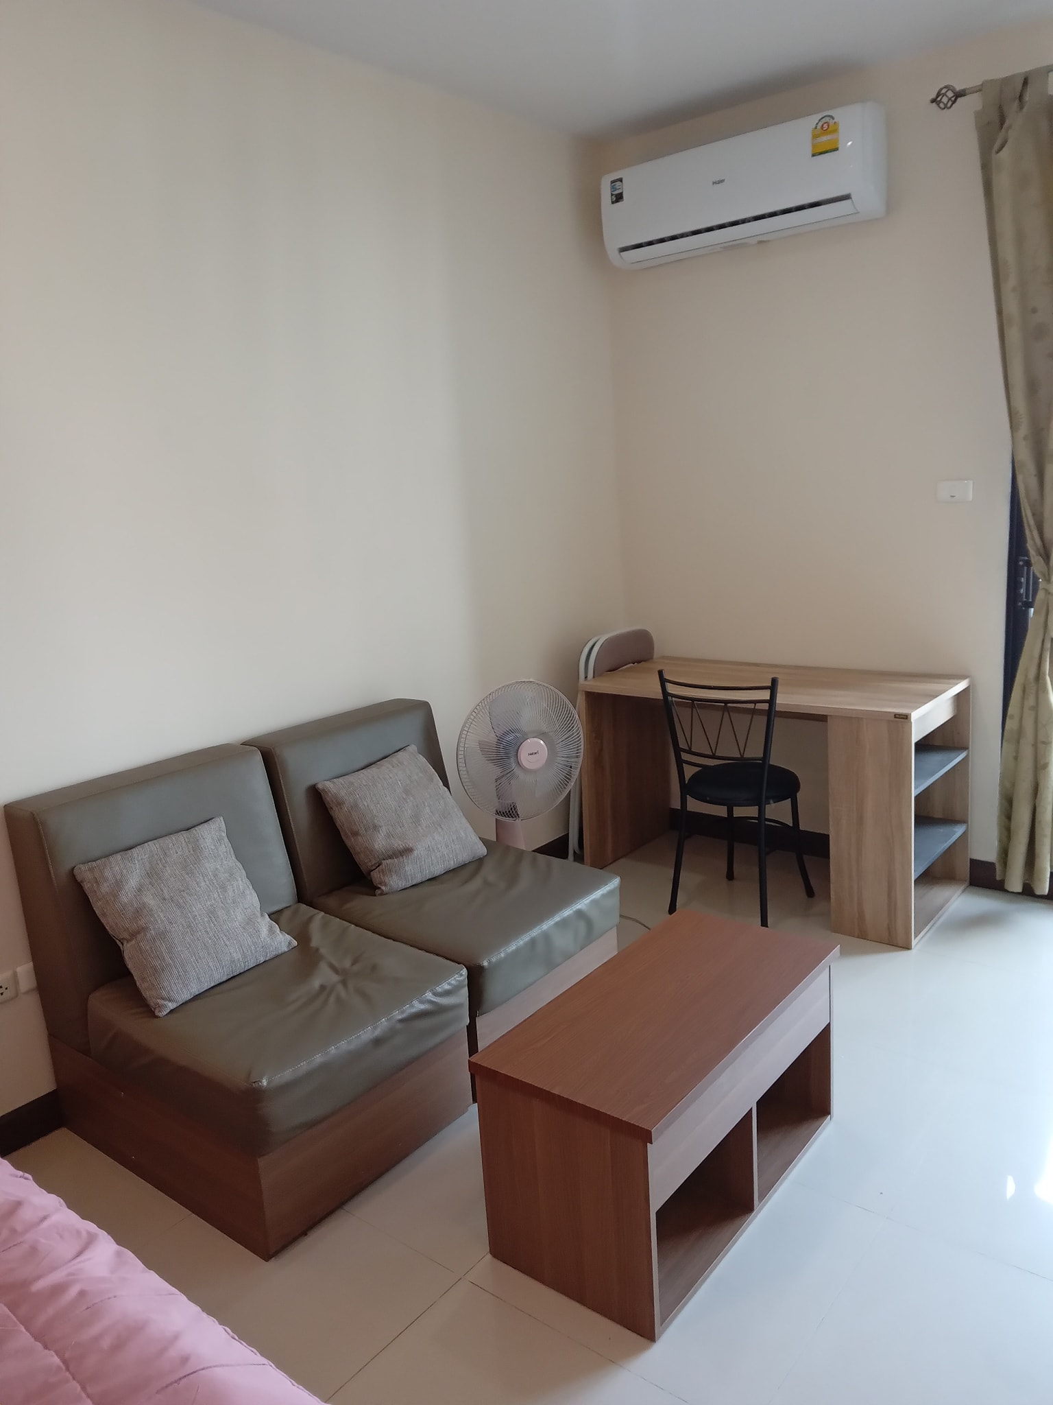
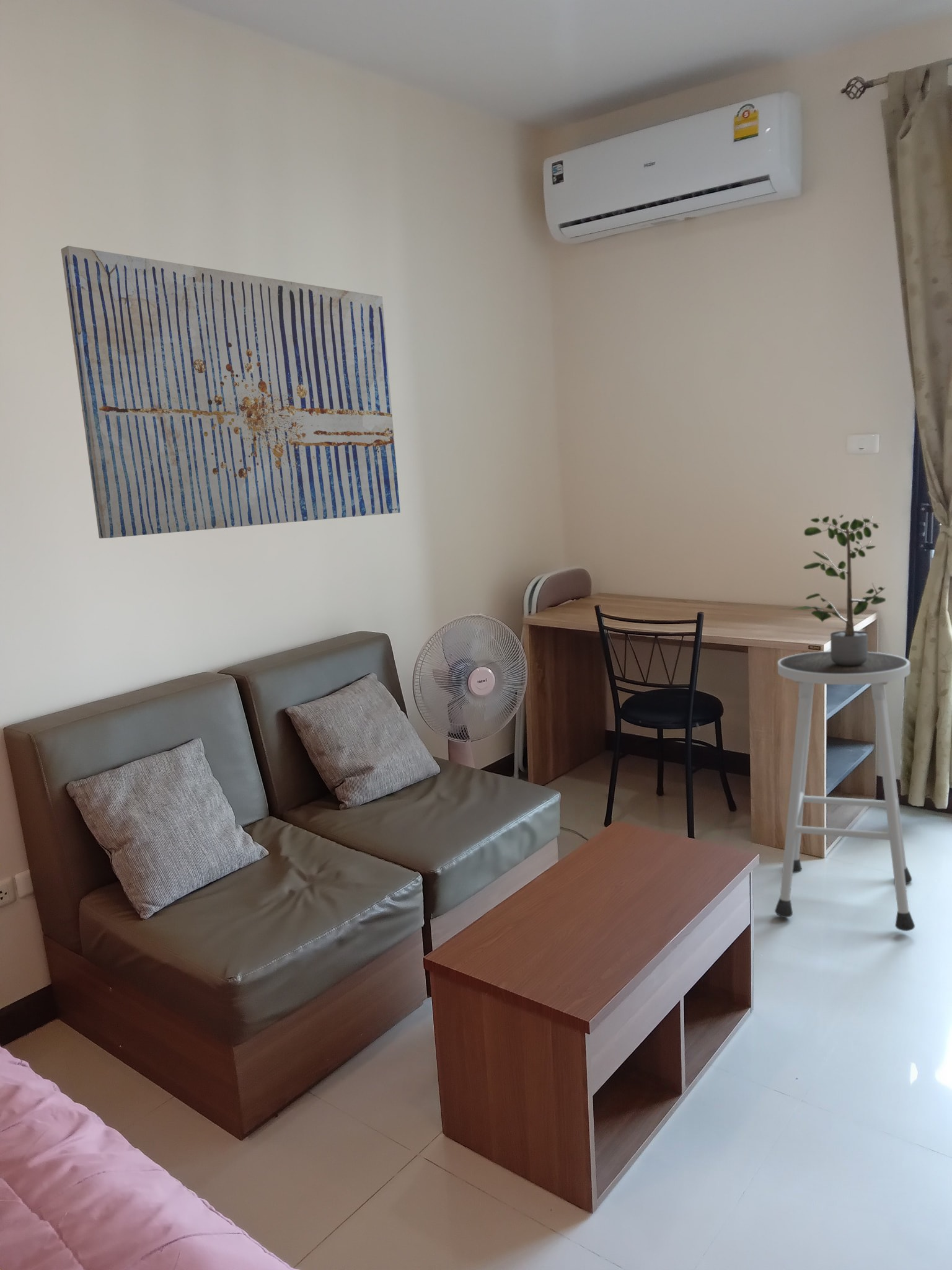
+ potted plant (841, 579)
+ wall art (258, 402)
+ stool (841, 797)
